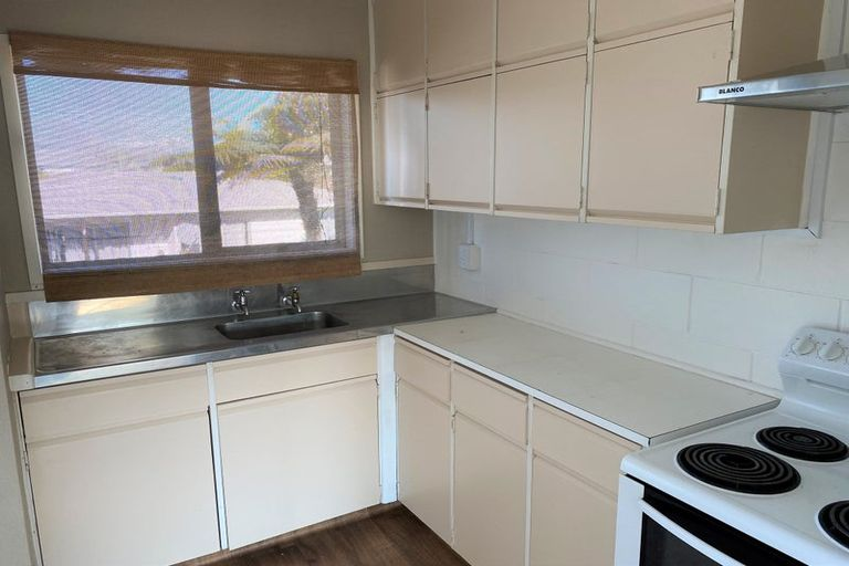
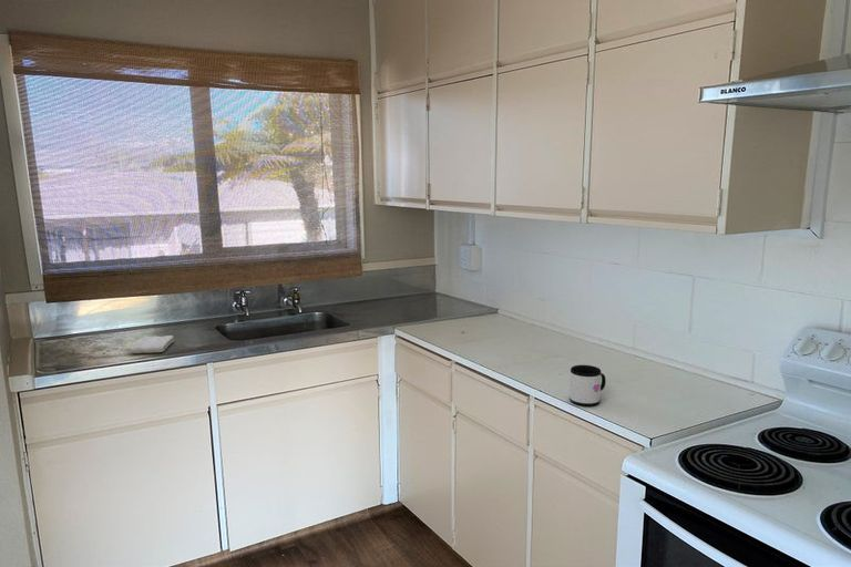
+ mug (589, 383)
+ washcloth (153, 343)
